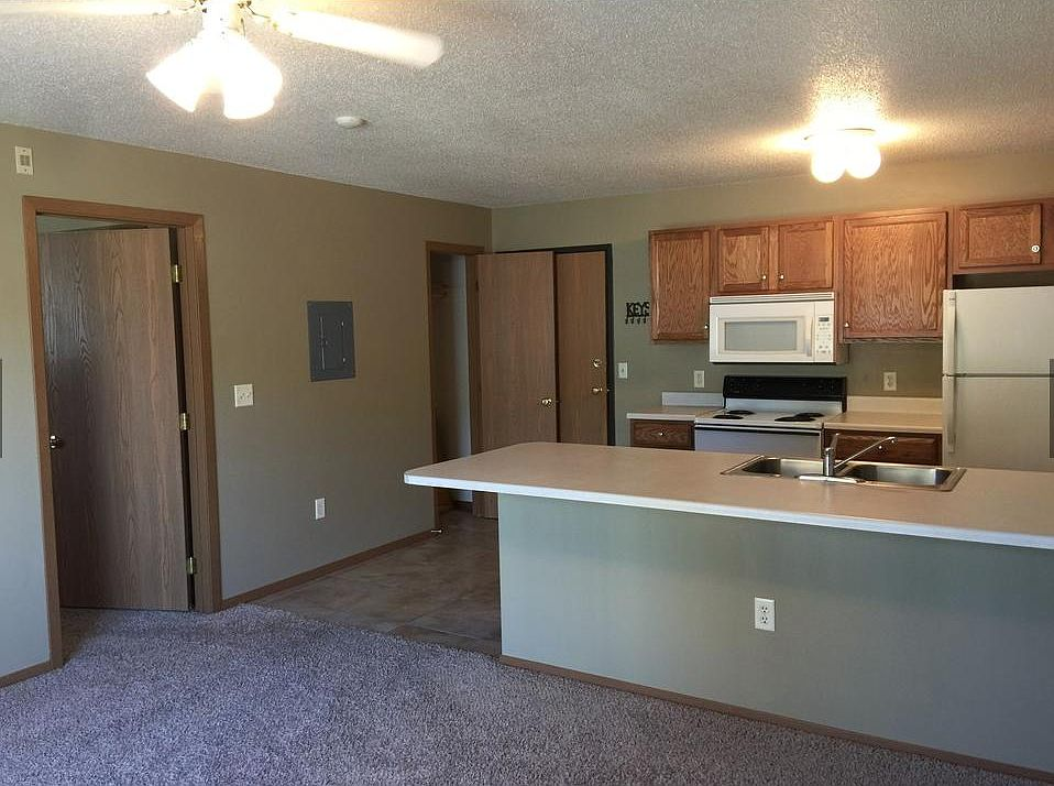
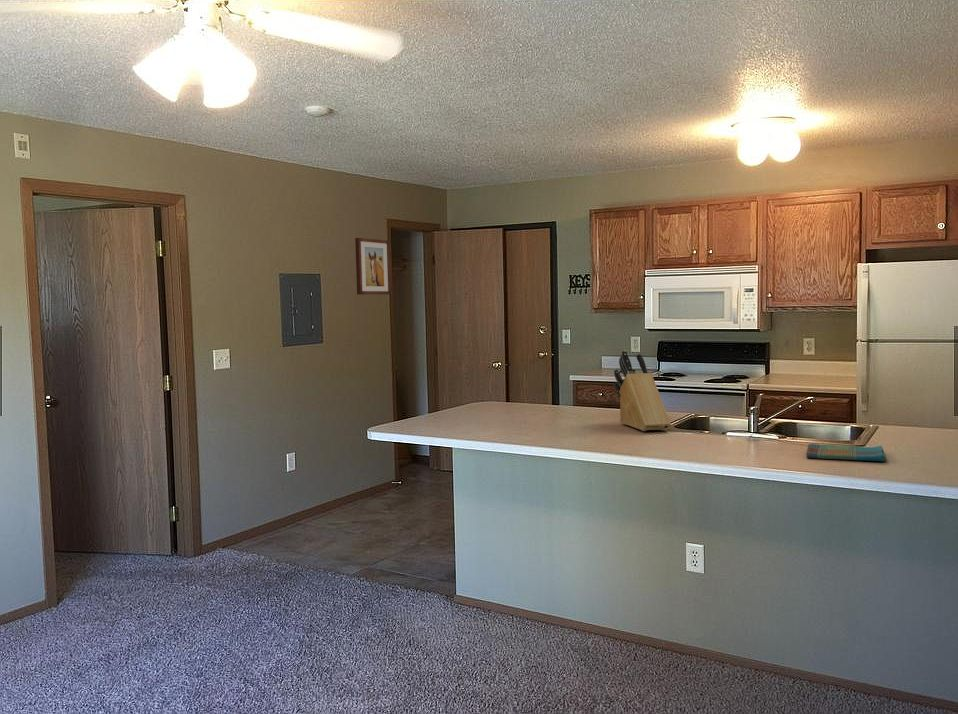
+ wall art (373, 266)
+ dish towel (845, 451)
+ knife block (640, 388)
